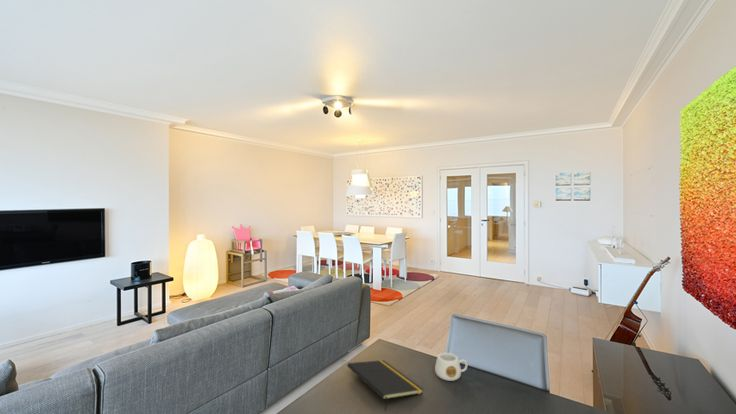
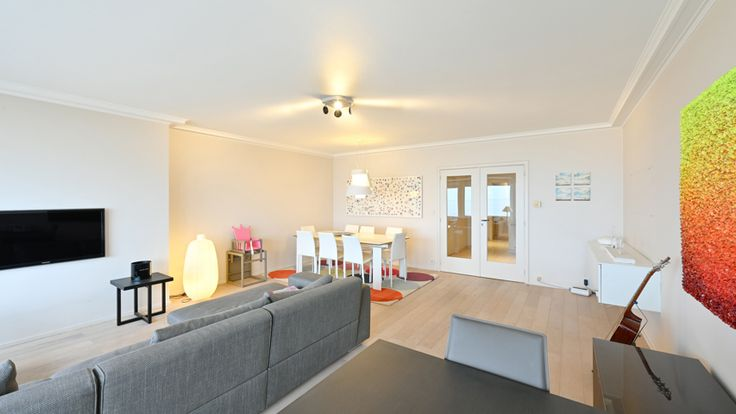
- notepad (383, 377)
- mug (451, 366)
